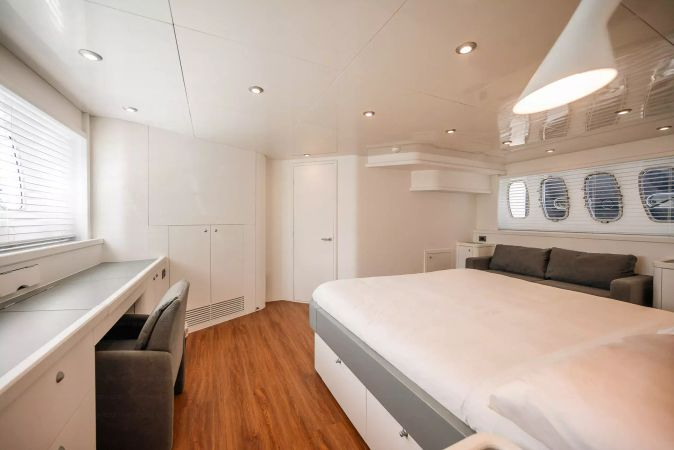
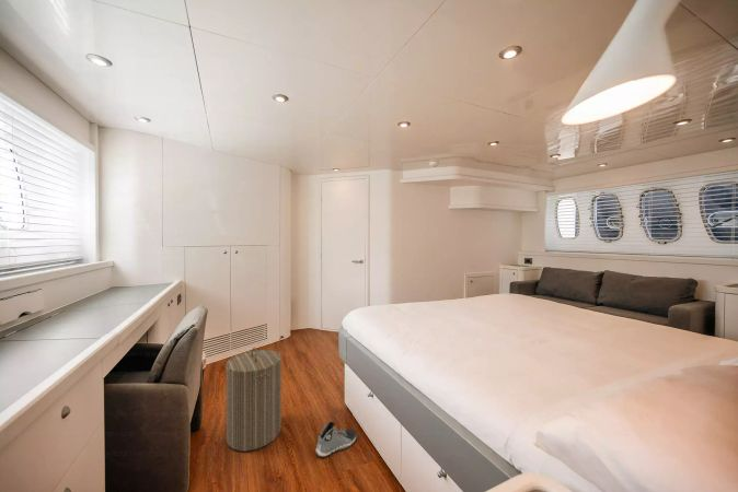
+ laundry hamper (254, 390)
+ sneaker (337, 433)
